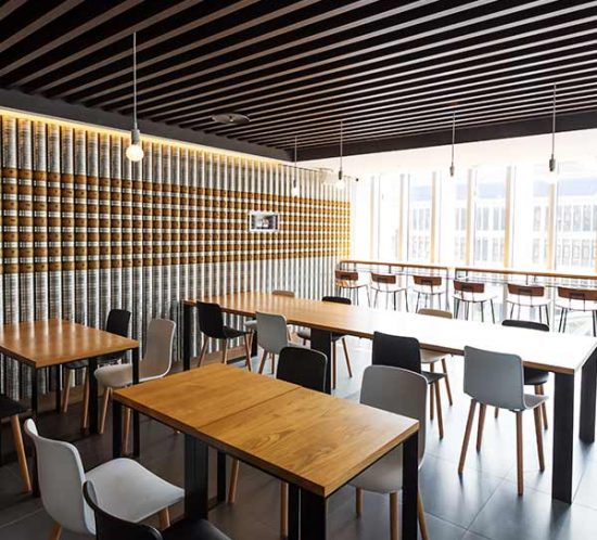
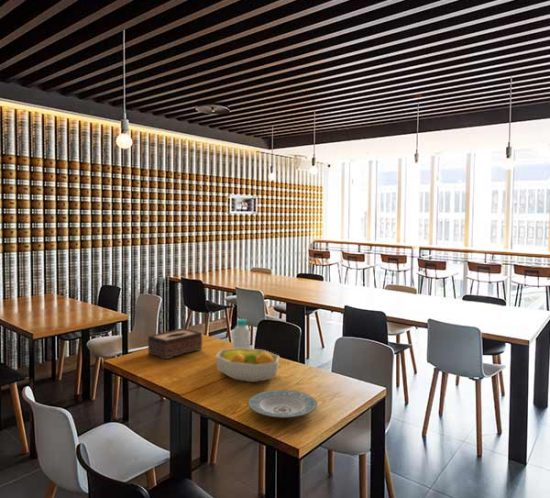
+ plate (282, 406)
+ tissue box (175, 342)
+ bottle (241, 337)
+ fruit bowl (247, 361)
